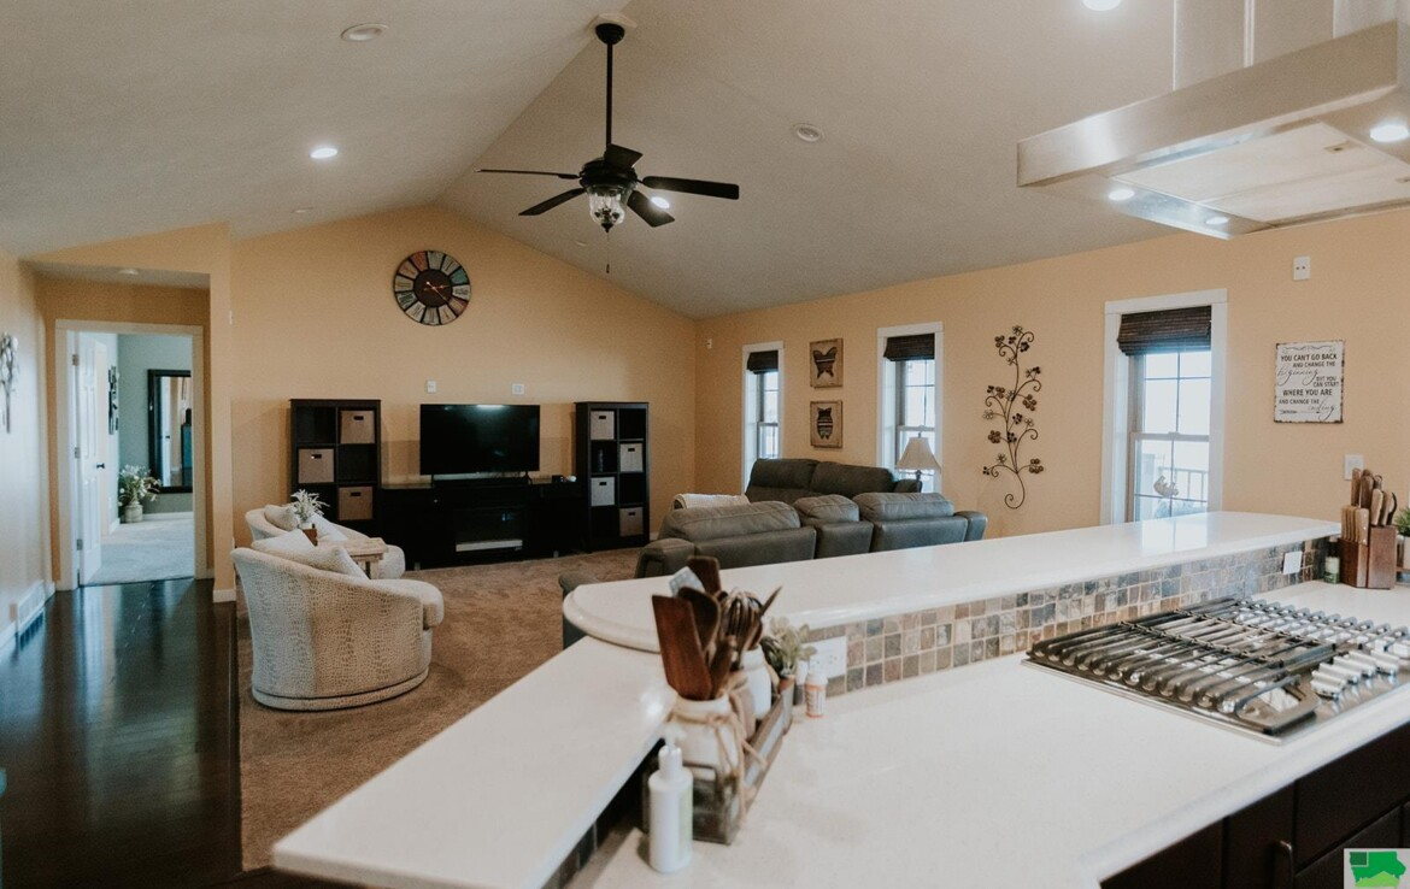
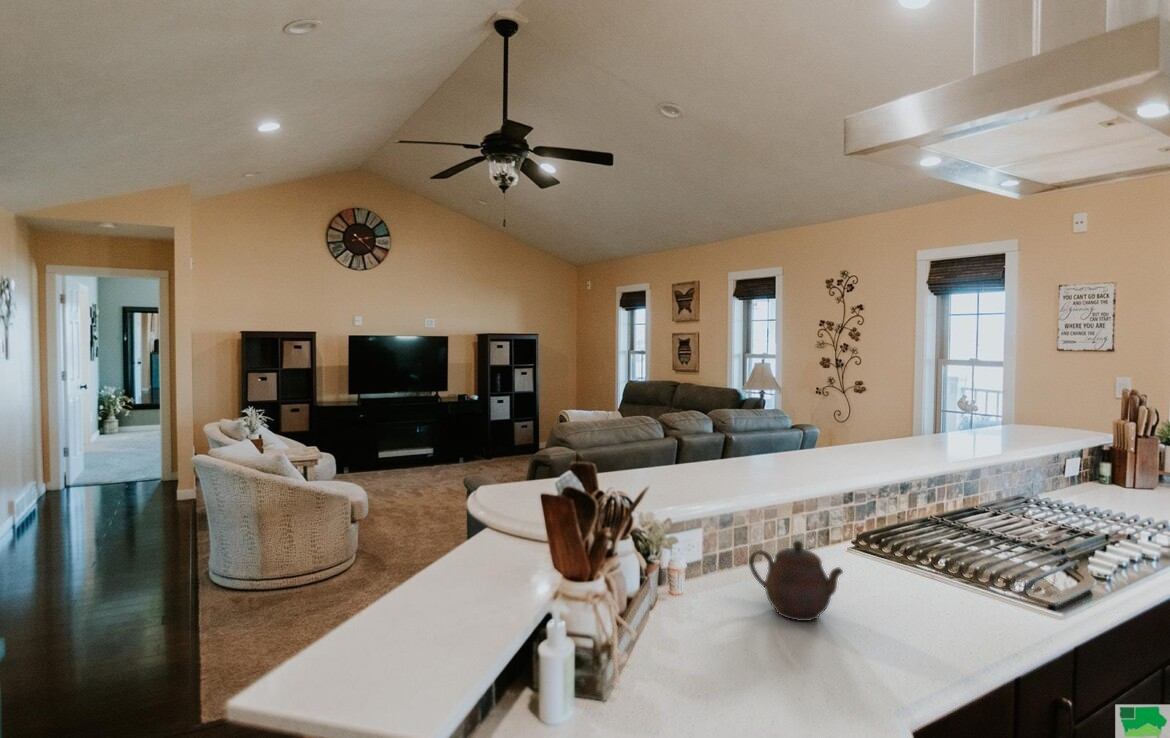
+ teapot (794, 575)
